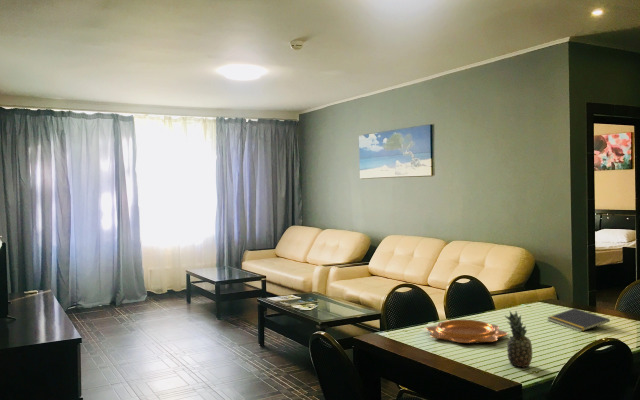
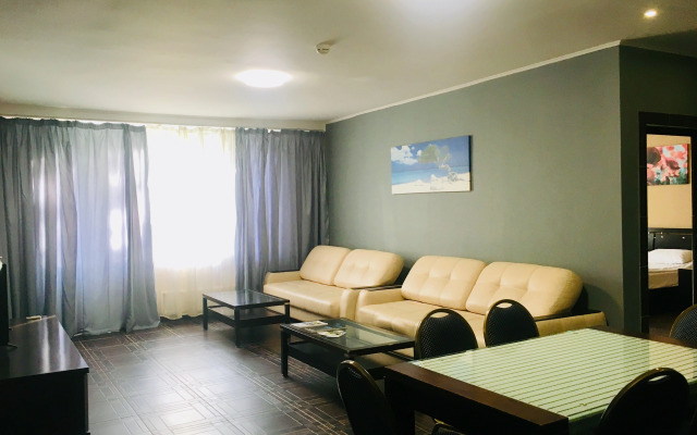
- notepad (577, 319)
- decorative bowl (465, 330)
- fruit (518, 337)
